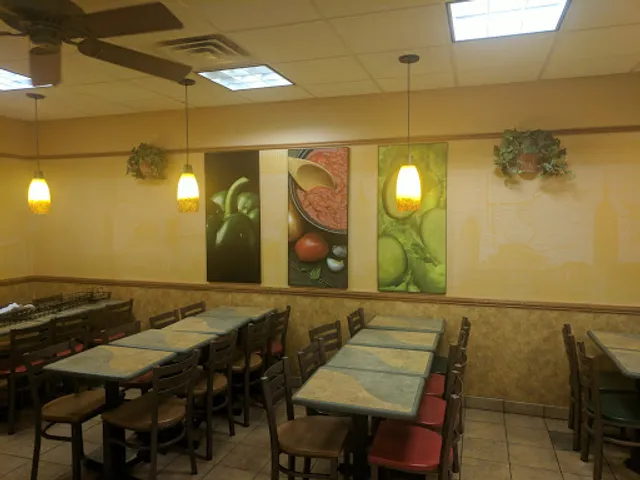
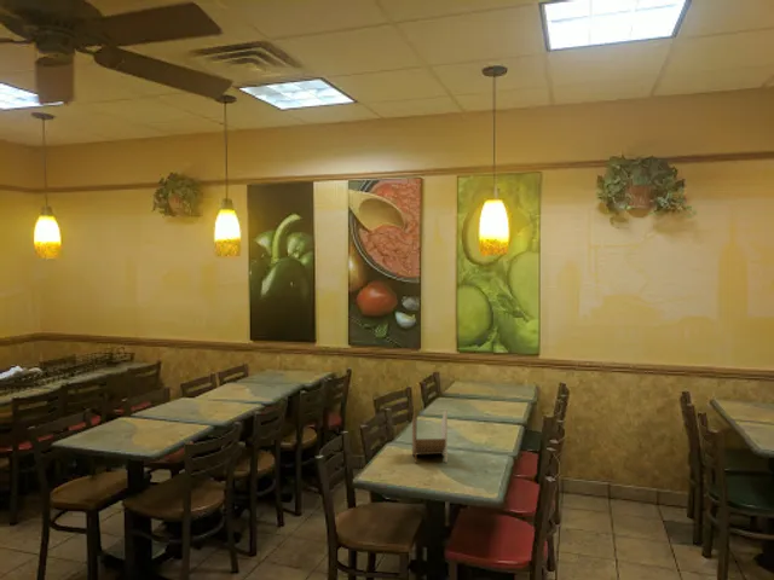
+ napkin holder (431, 439)
